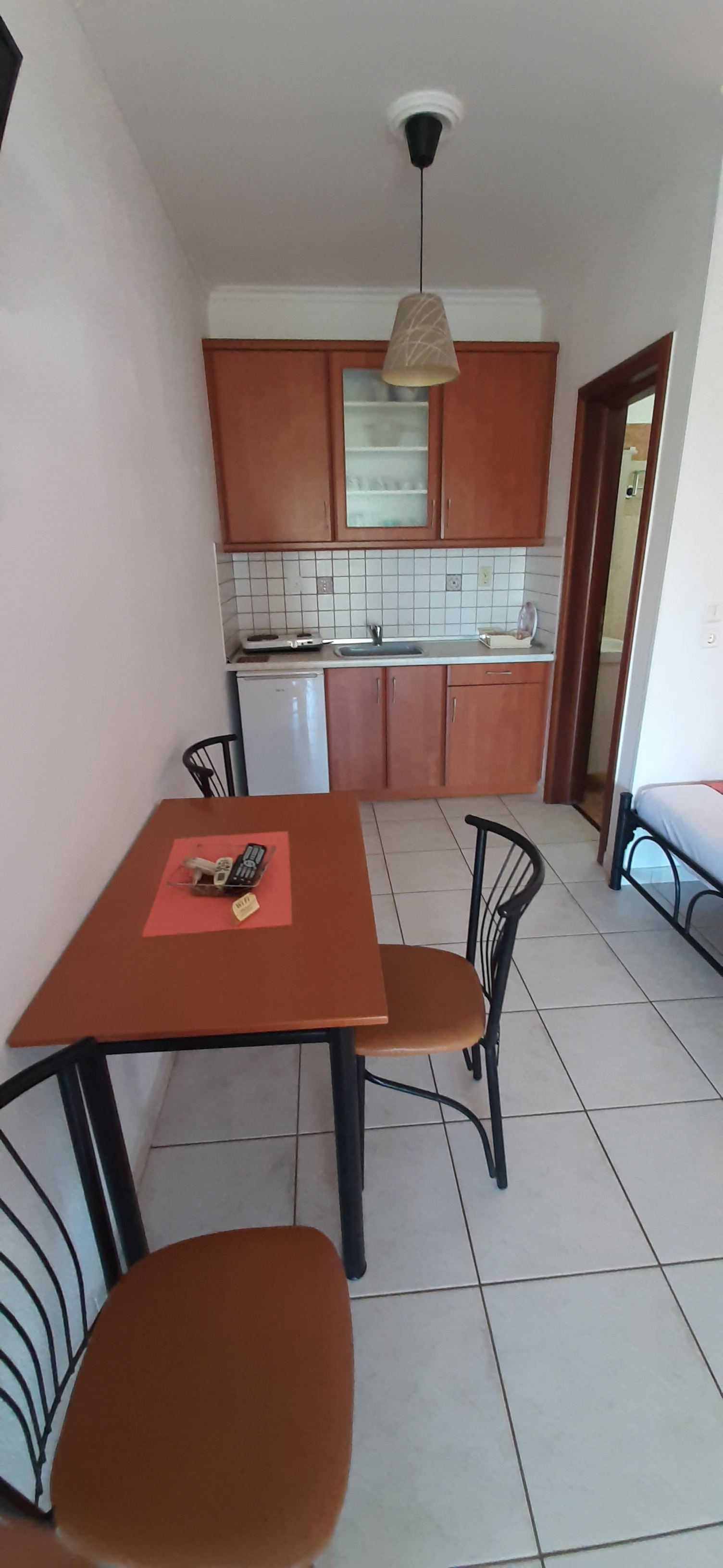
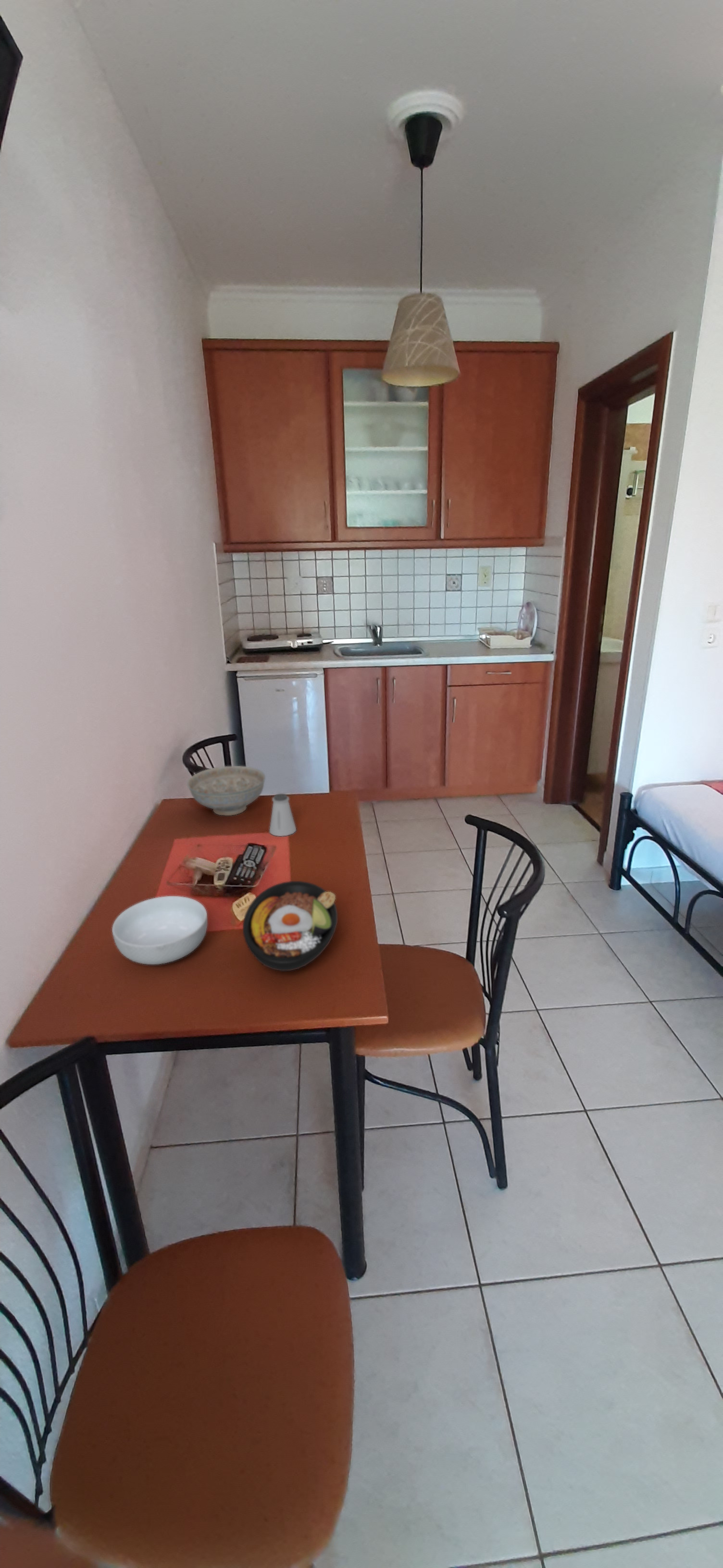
+ saltshaker (281, 813)
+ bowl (291, 929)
+ cereal bowl (162, 935)
+ decorative bowl (228, 794)
